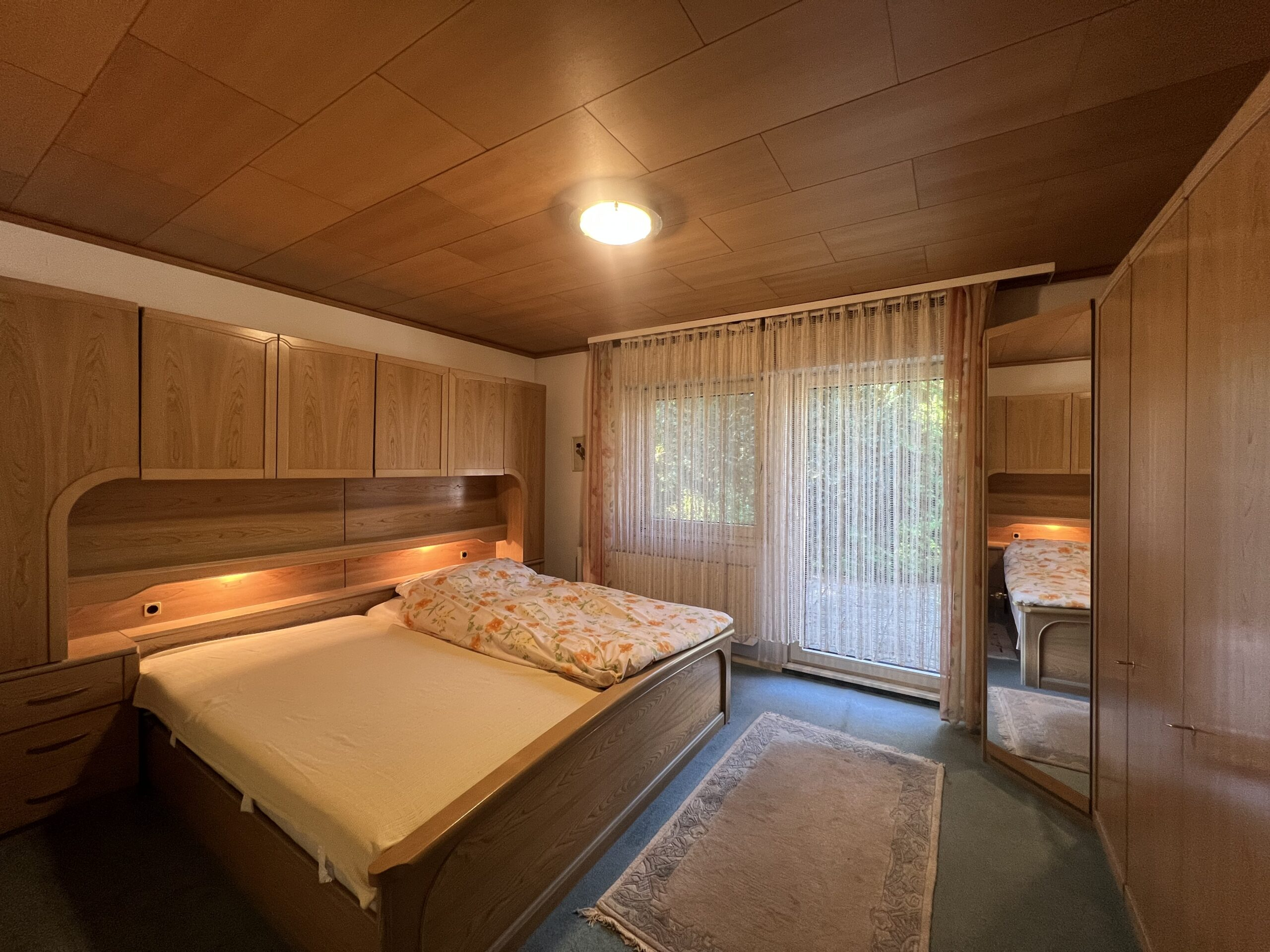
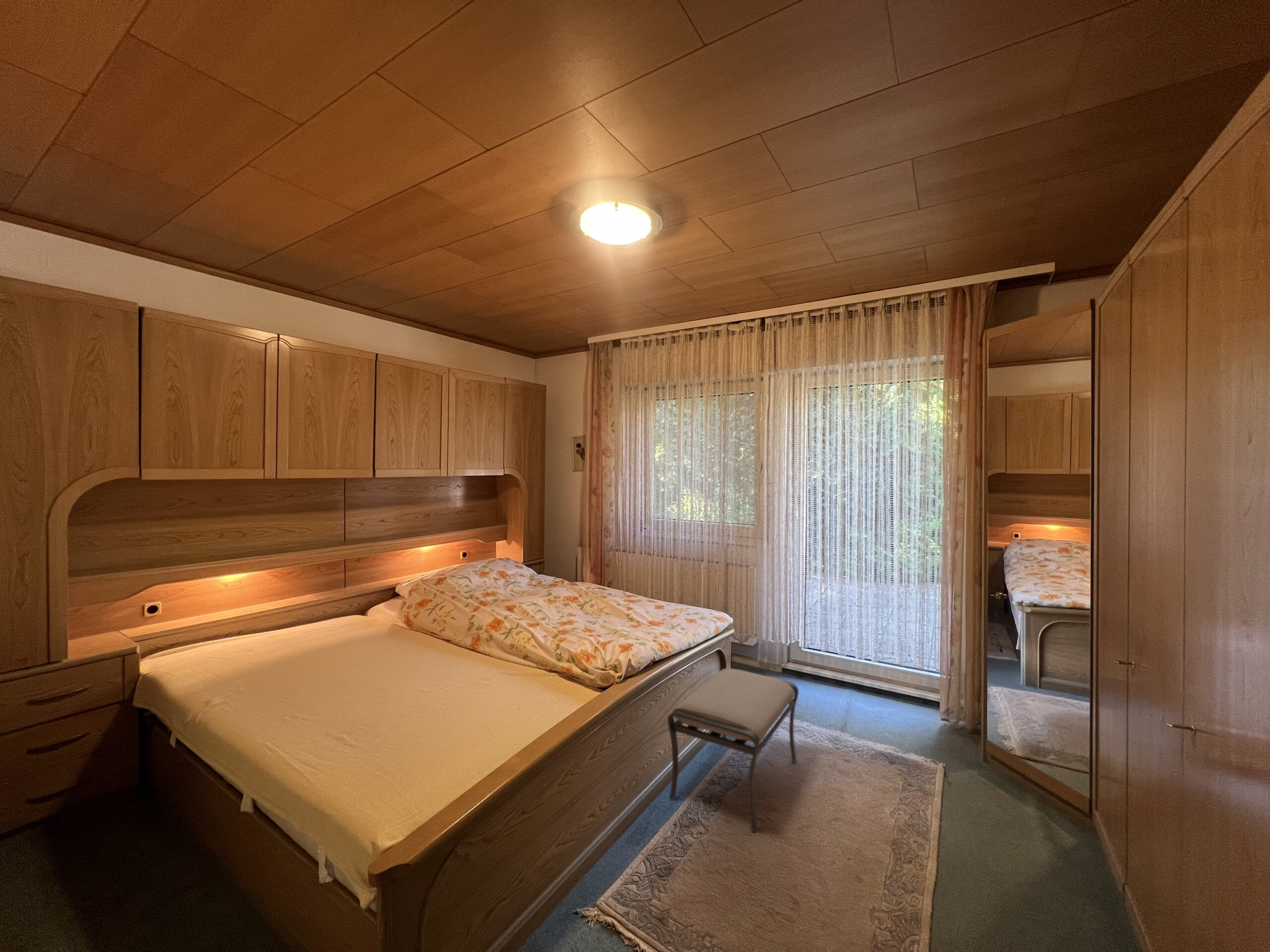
+ ottoman (737, 733)
